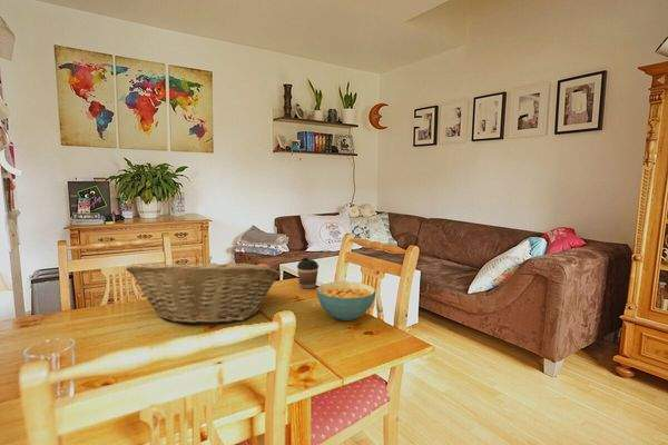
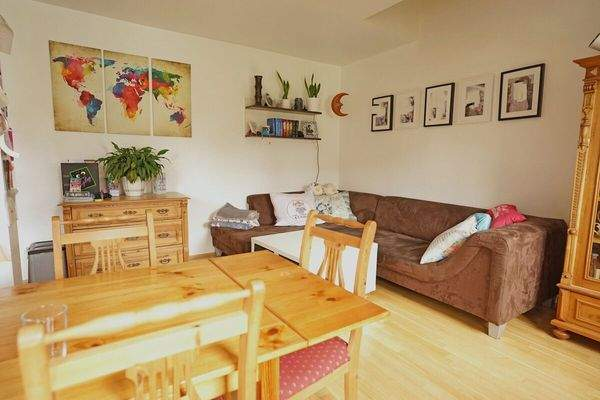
- cereal bowl (345, 303)
- coffee cup (307, 273)
- fruit basket (206, 283)
